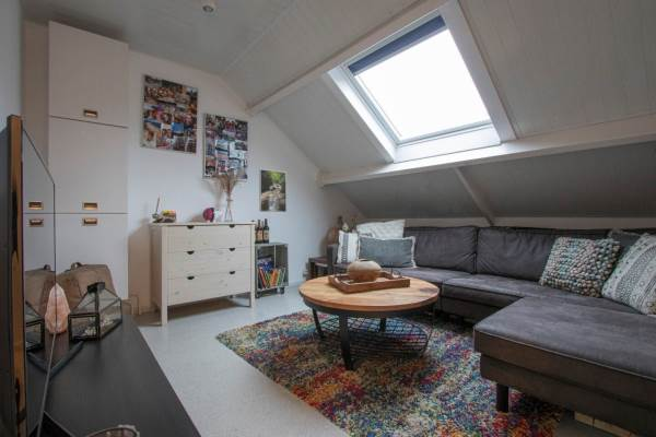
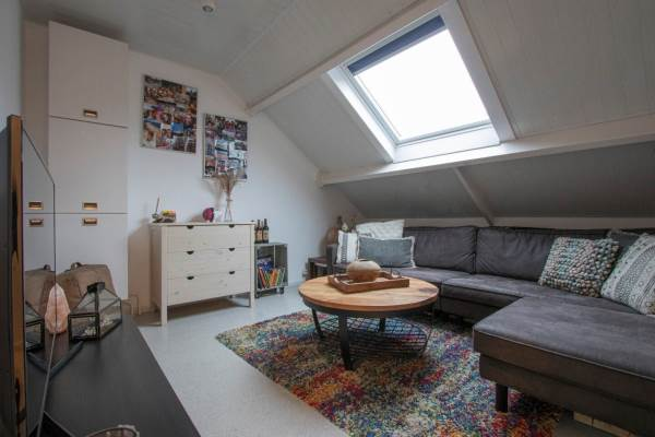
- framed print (272, 191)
